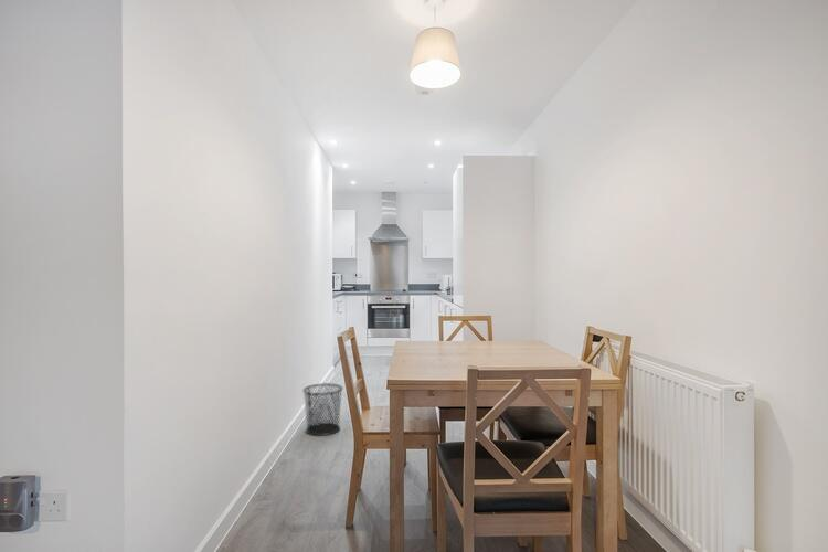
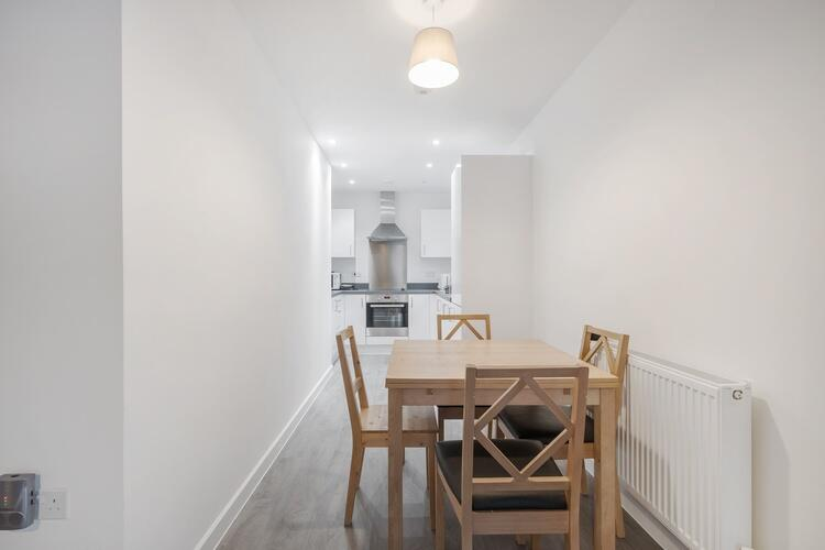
- waste bin (322, 408)
